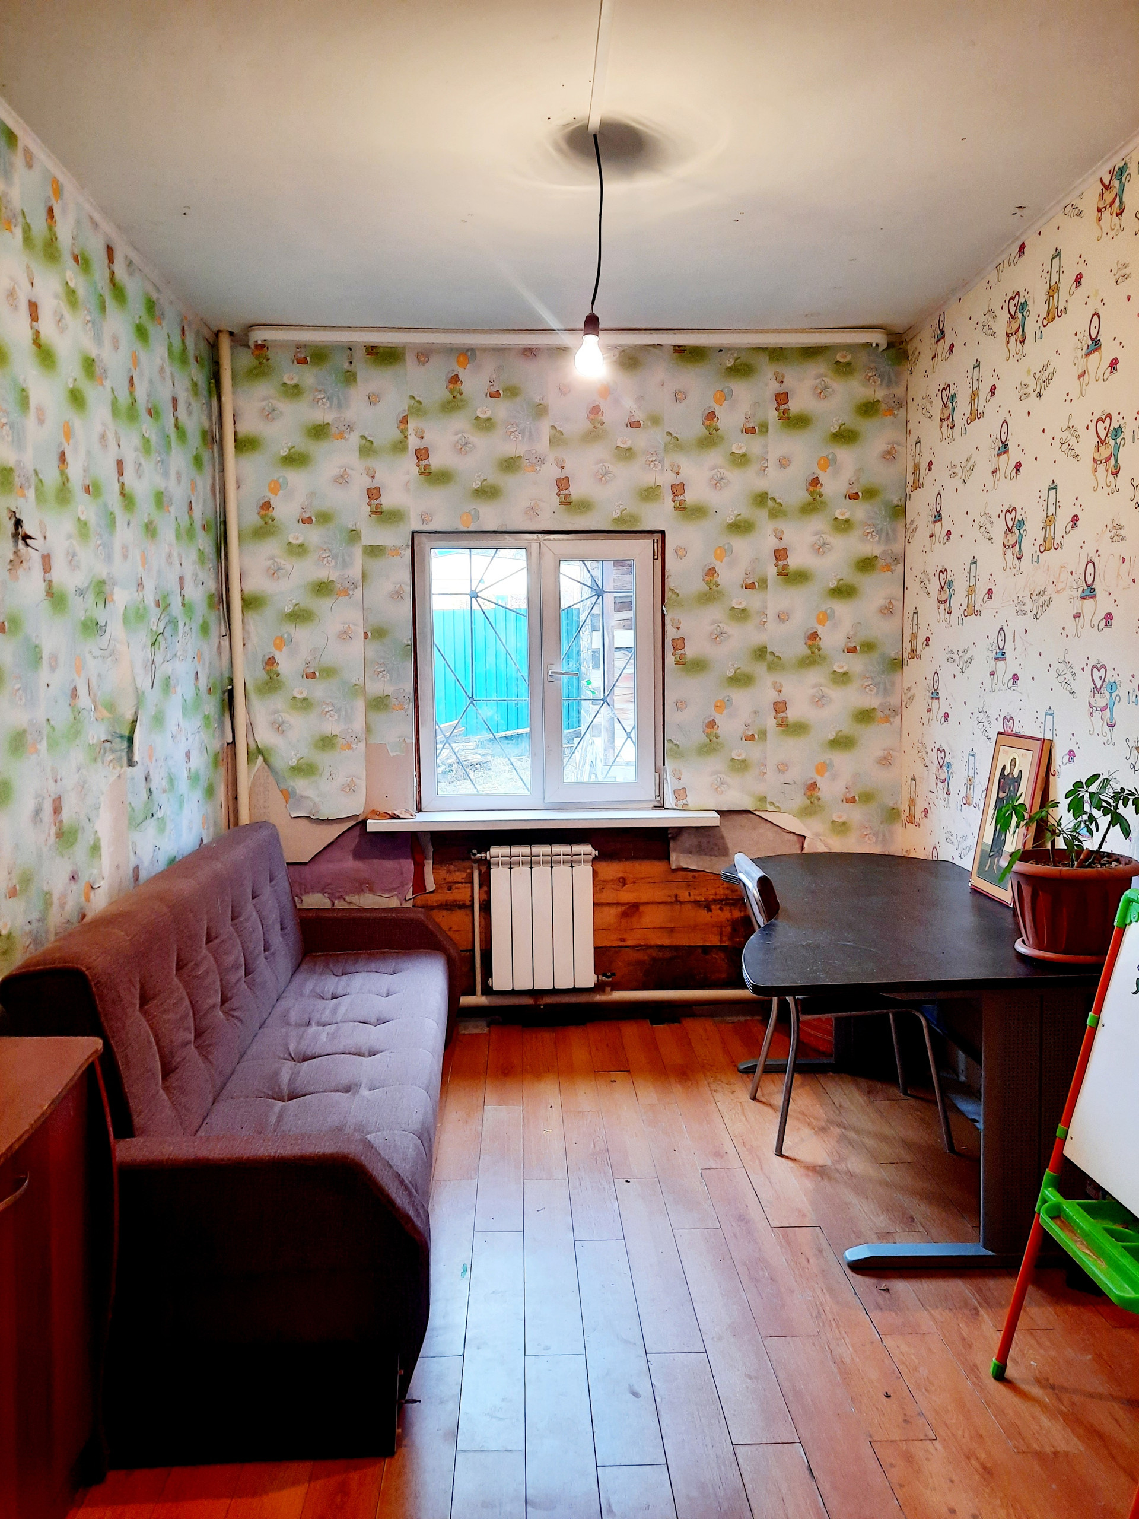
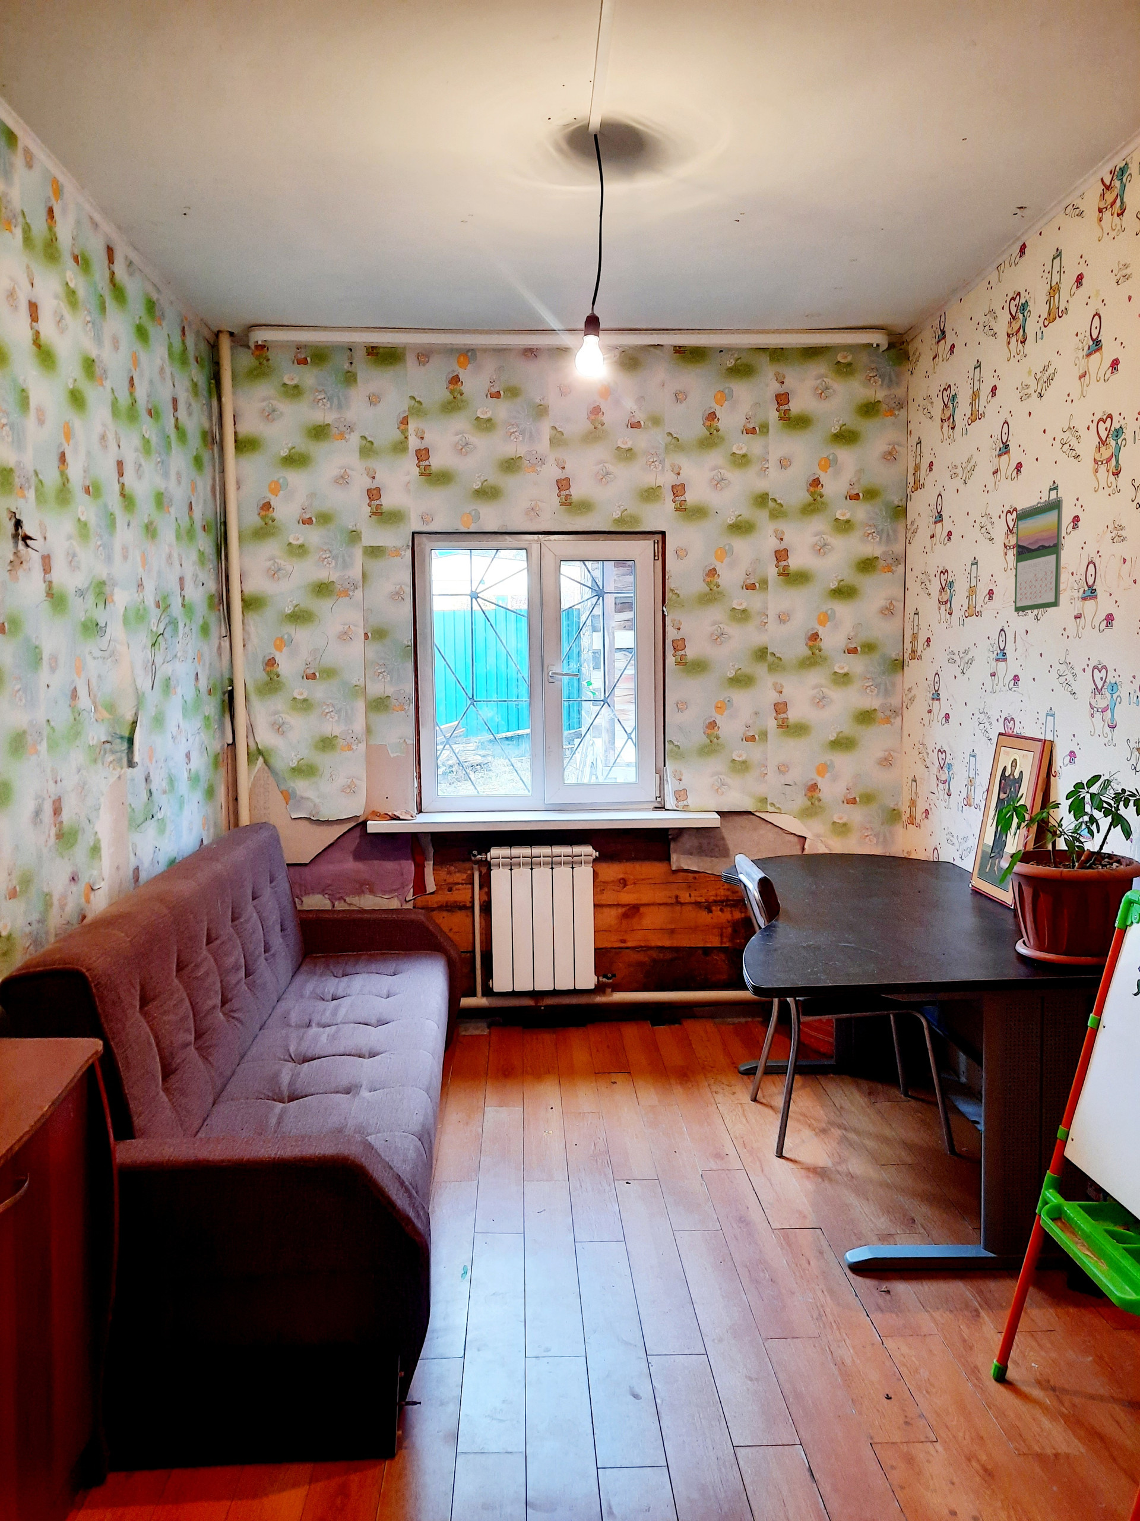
+ calendar (1037, 556)
